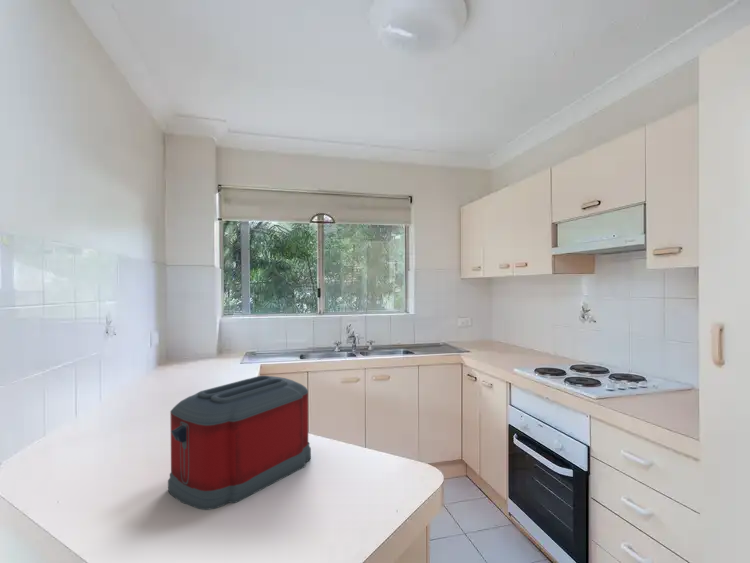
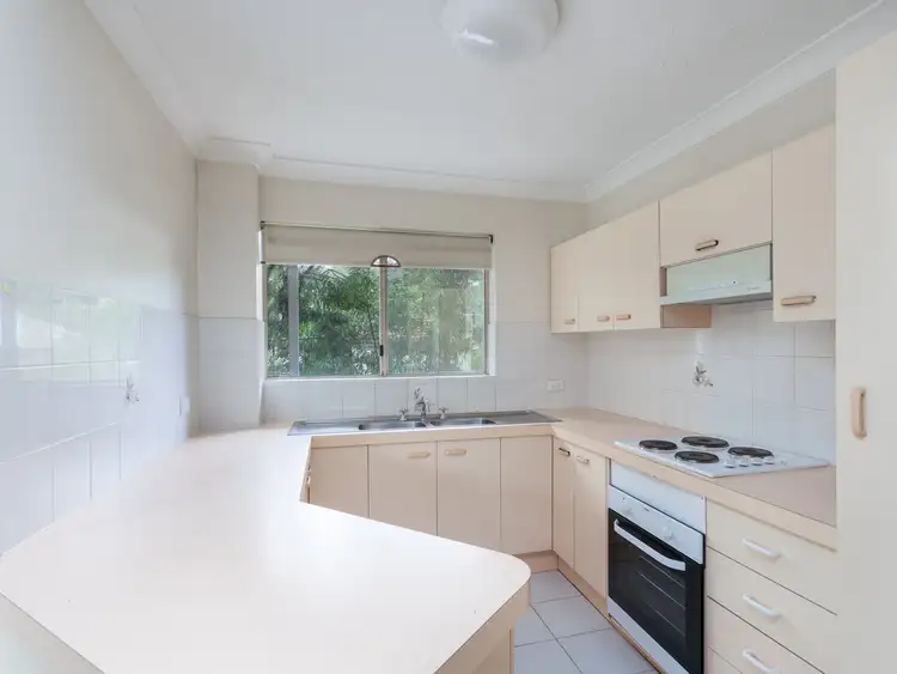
- toaster (243, 429)
